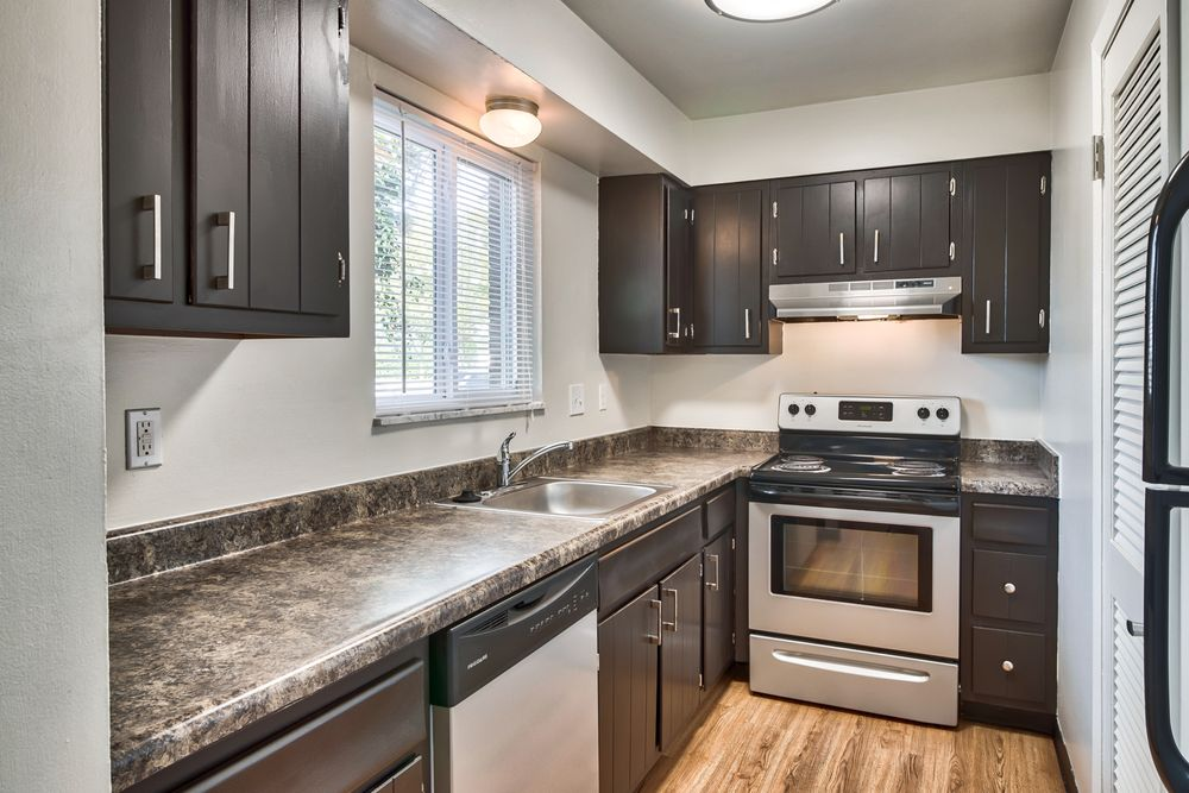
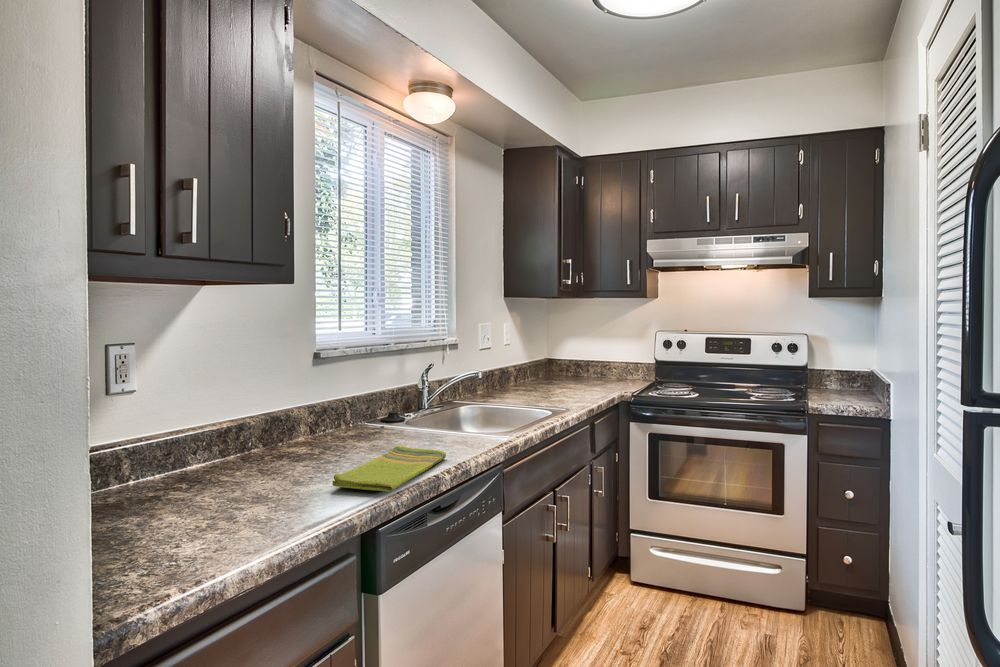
+ dish towel (394, 466)
